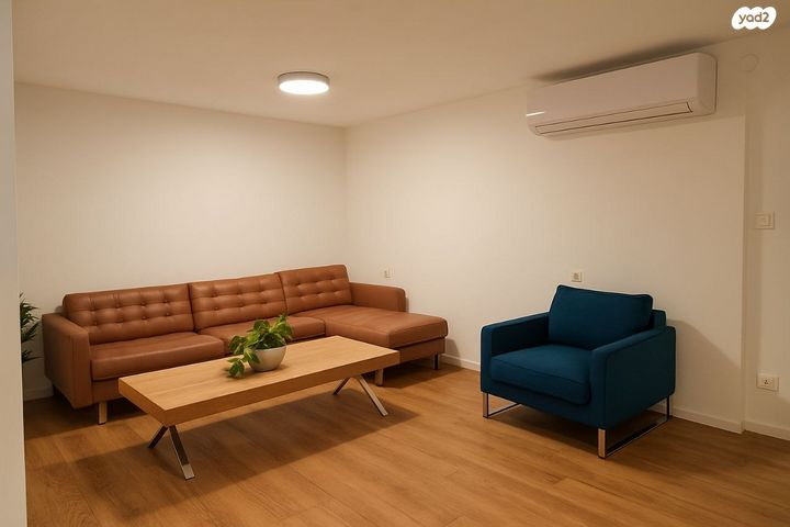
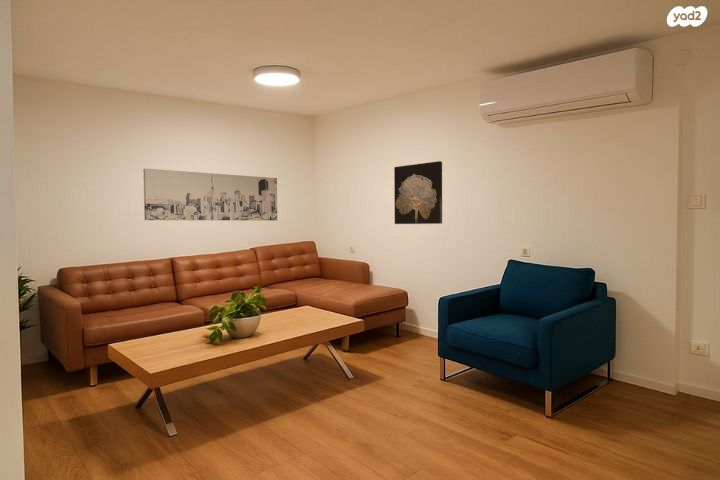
+ wall art (217, 197)
+ wall art (417, 194)
